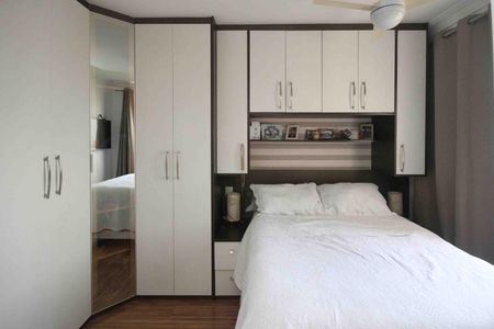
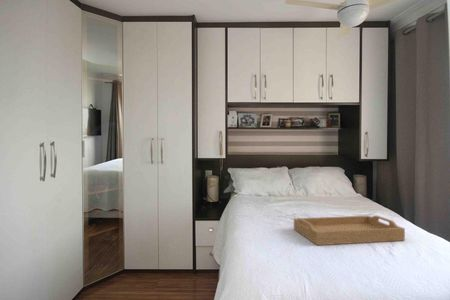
+ serving tray (345, 227)
